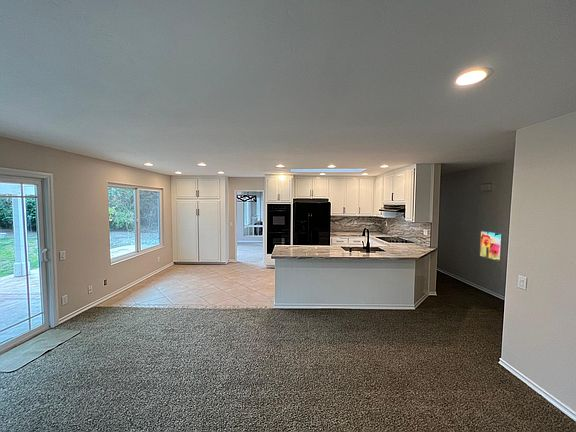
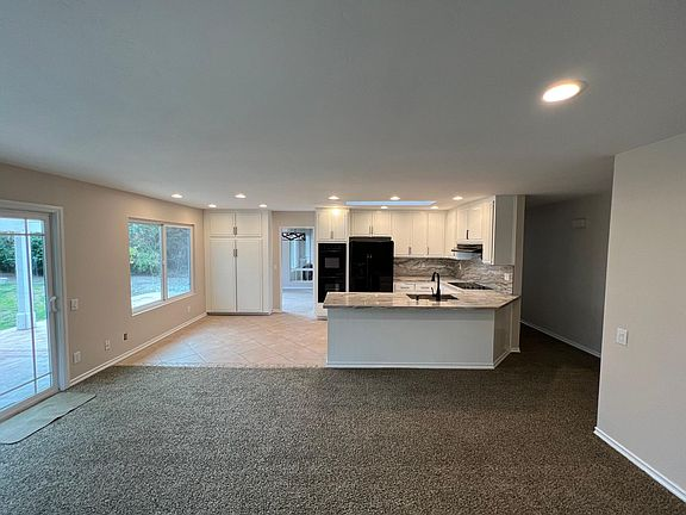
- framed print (490, 245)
